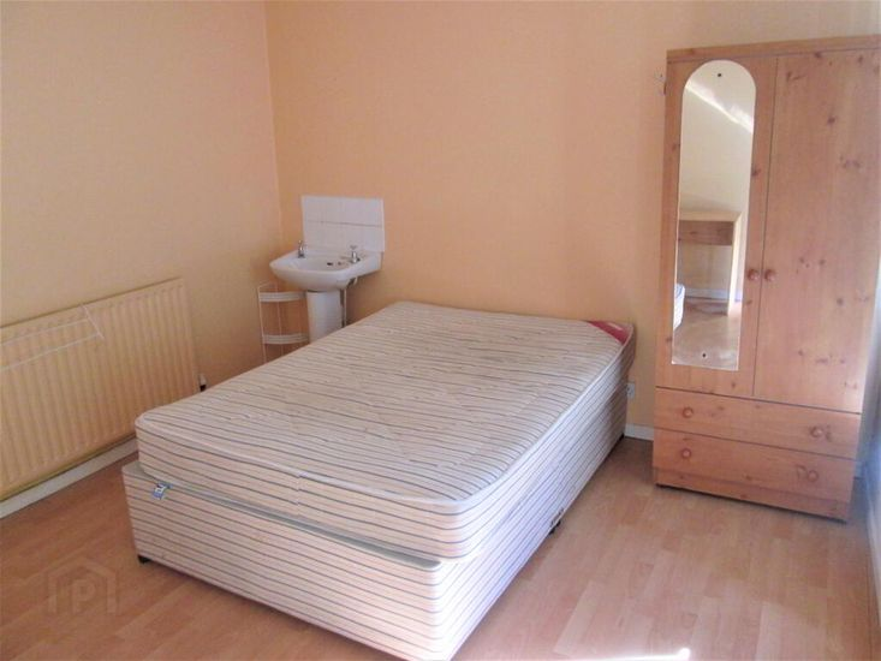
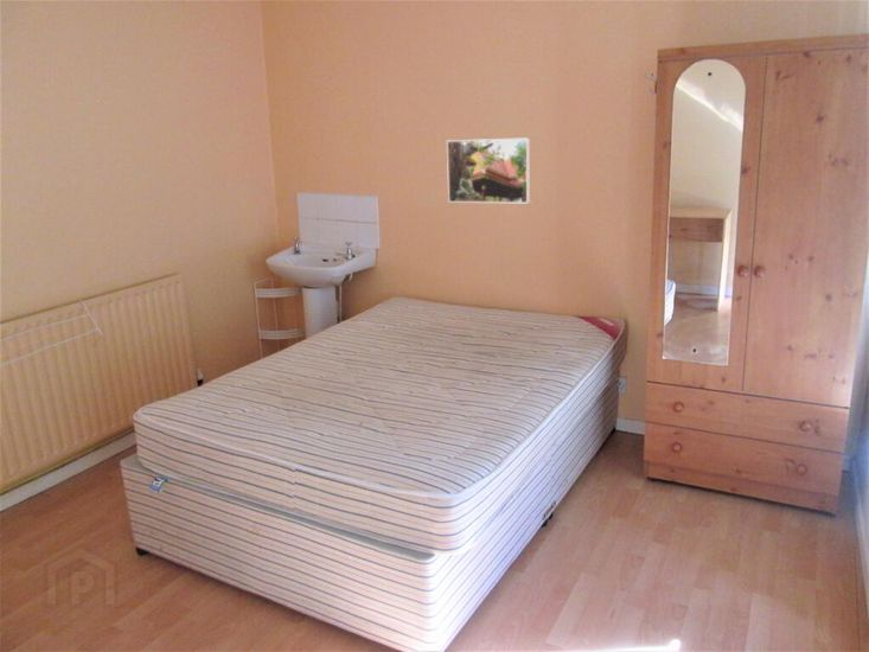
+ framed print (487, 171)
